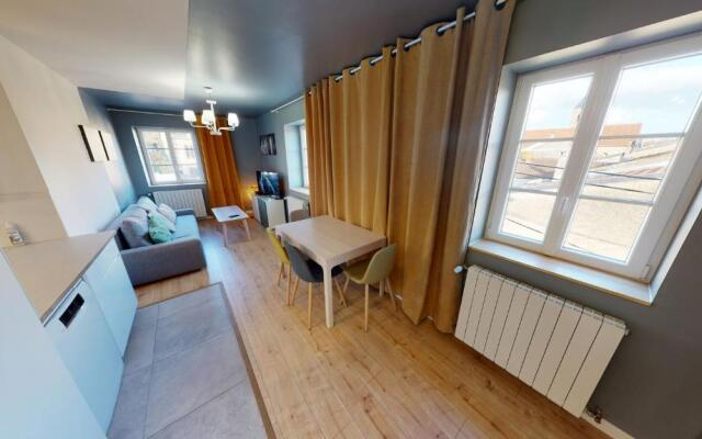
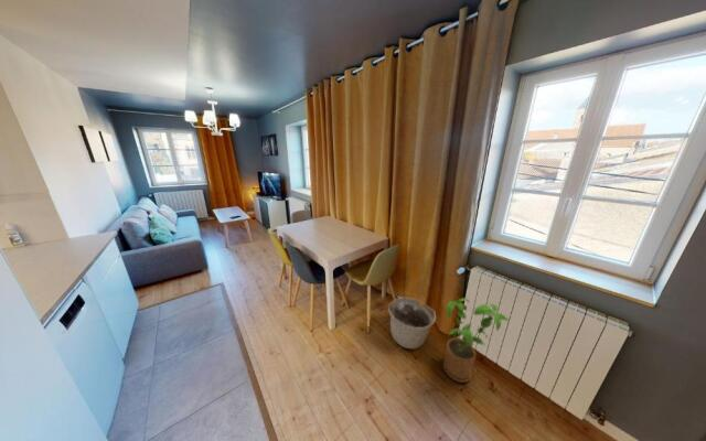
+ house plant (464, 340)
+ basket (410, 322)
